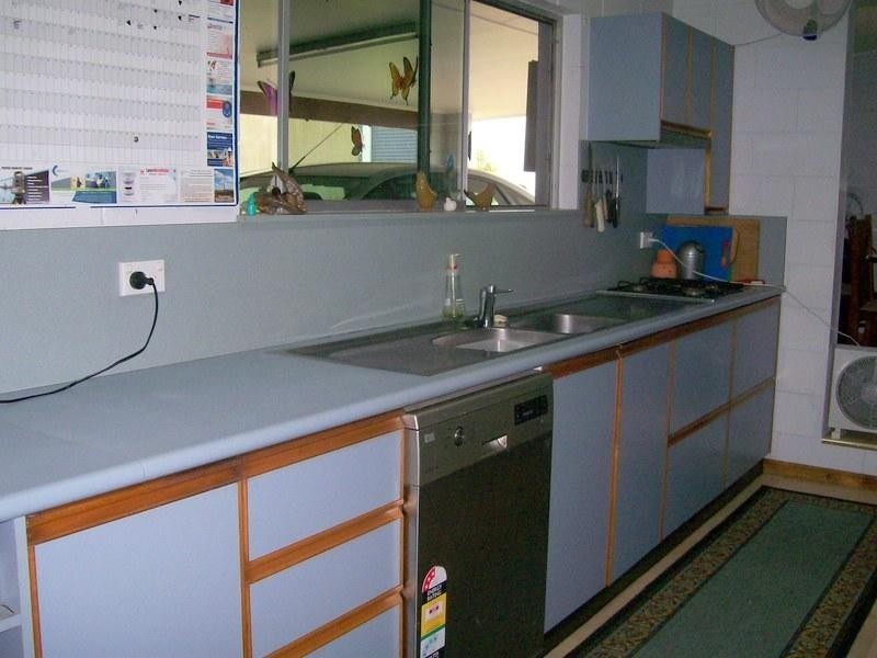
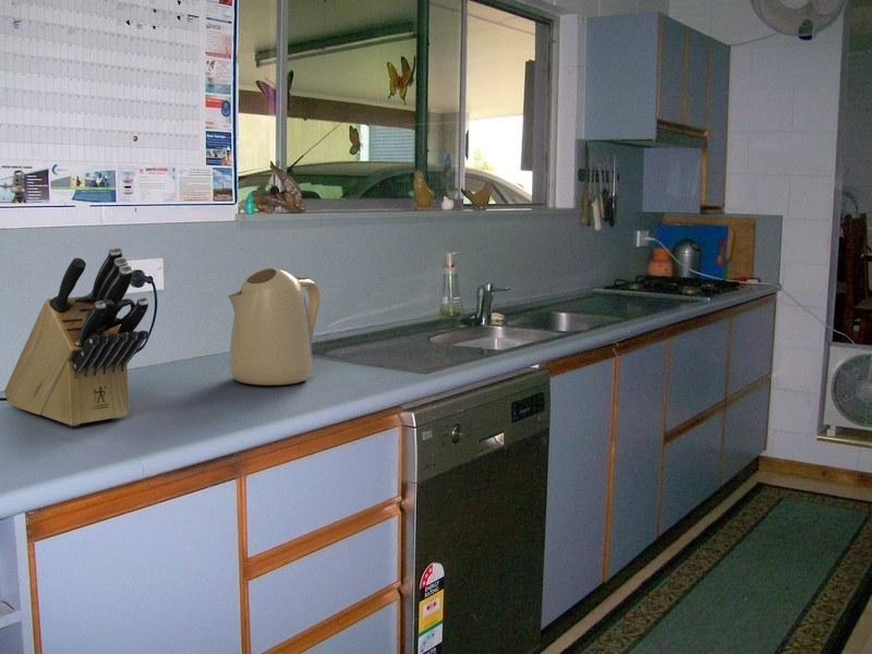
+ kettle (275, 324)
+ knife block (74, 331)
